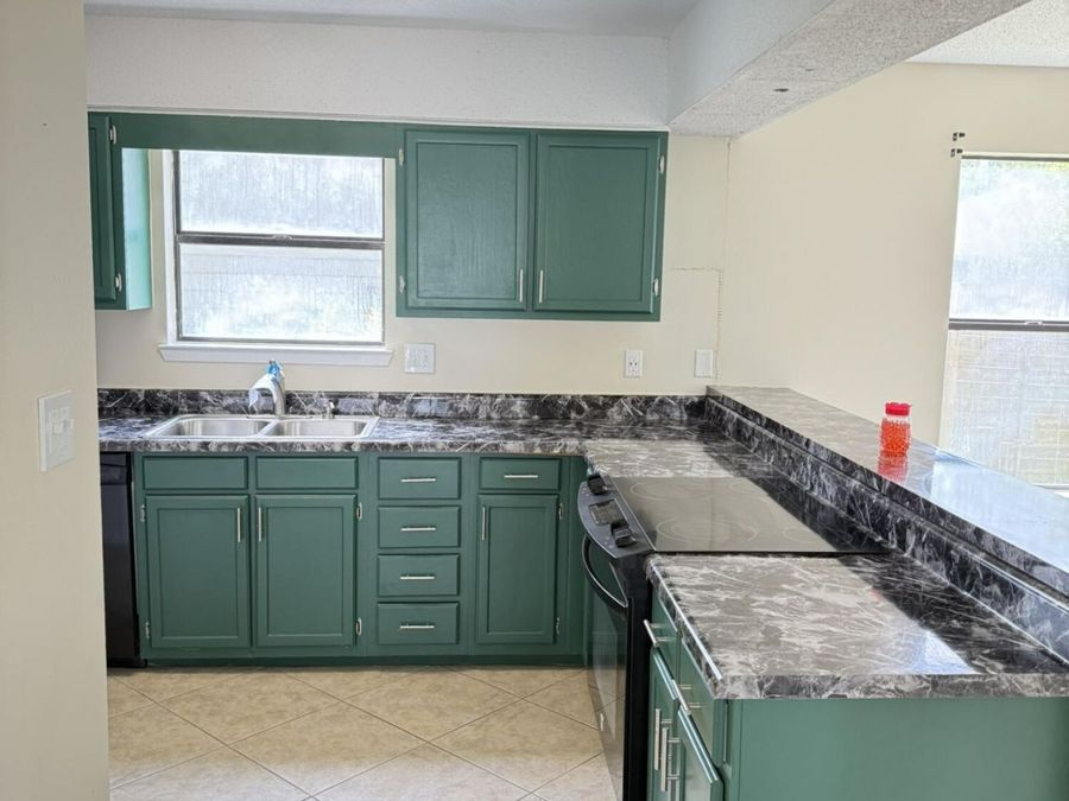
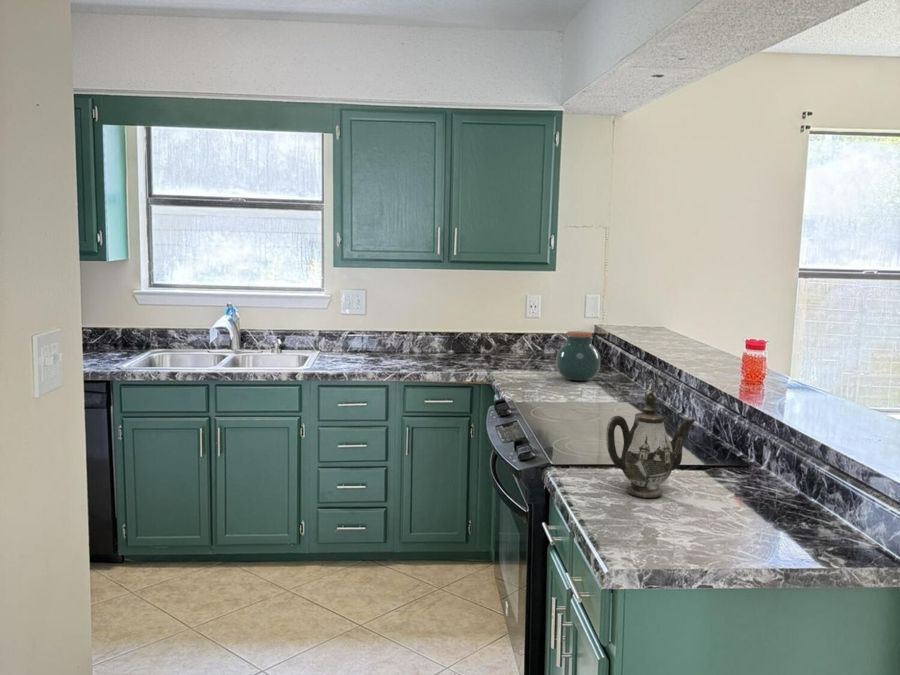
+ jar (578, 356)
+ teapot (650, 442)
